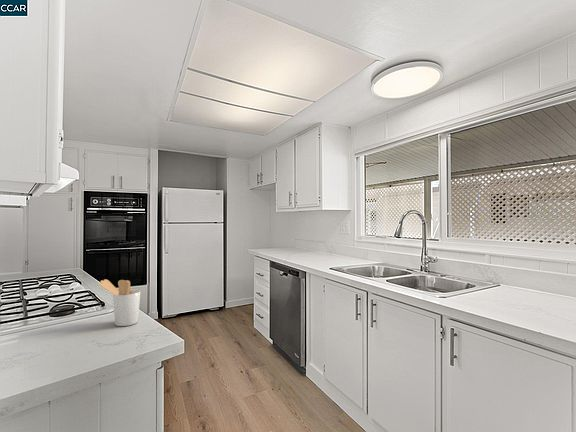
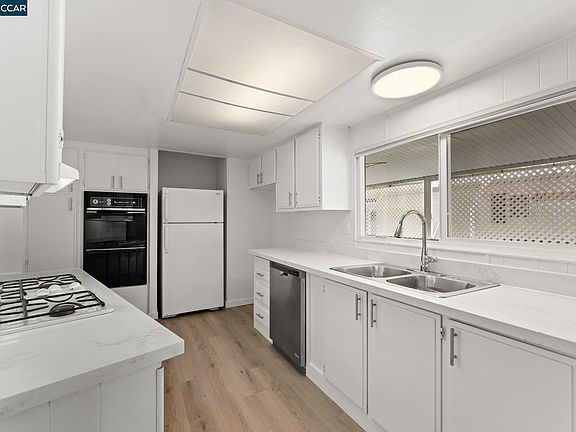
- utensil holder (119, 300)
